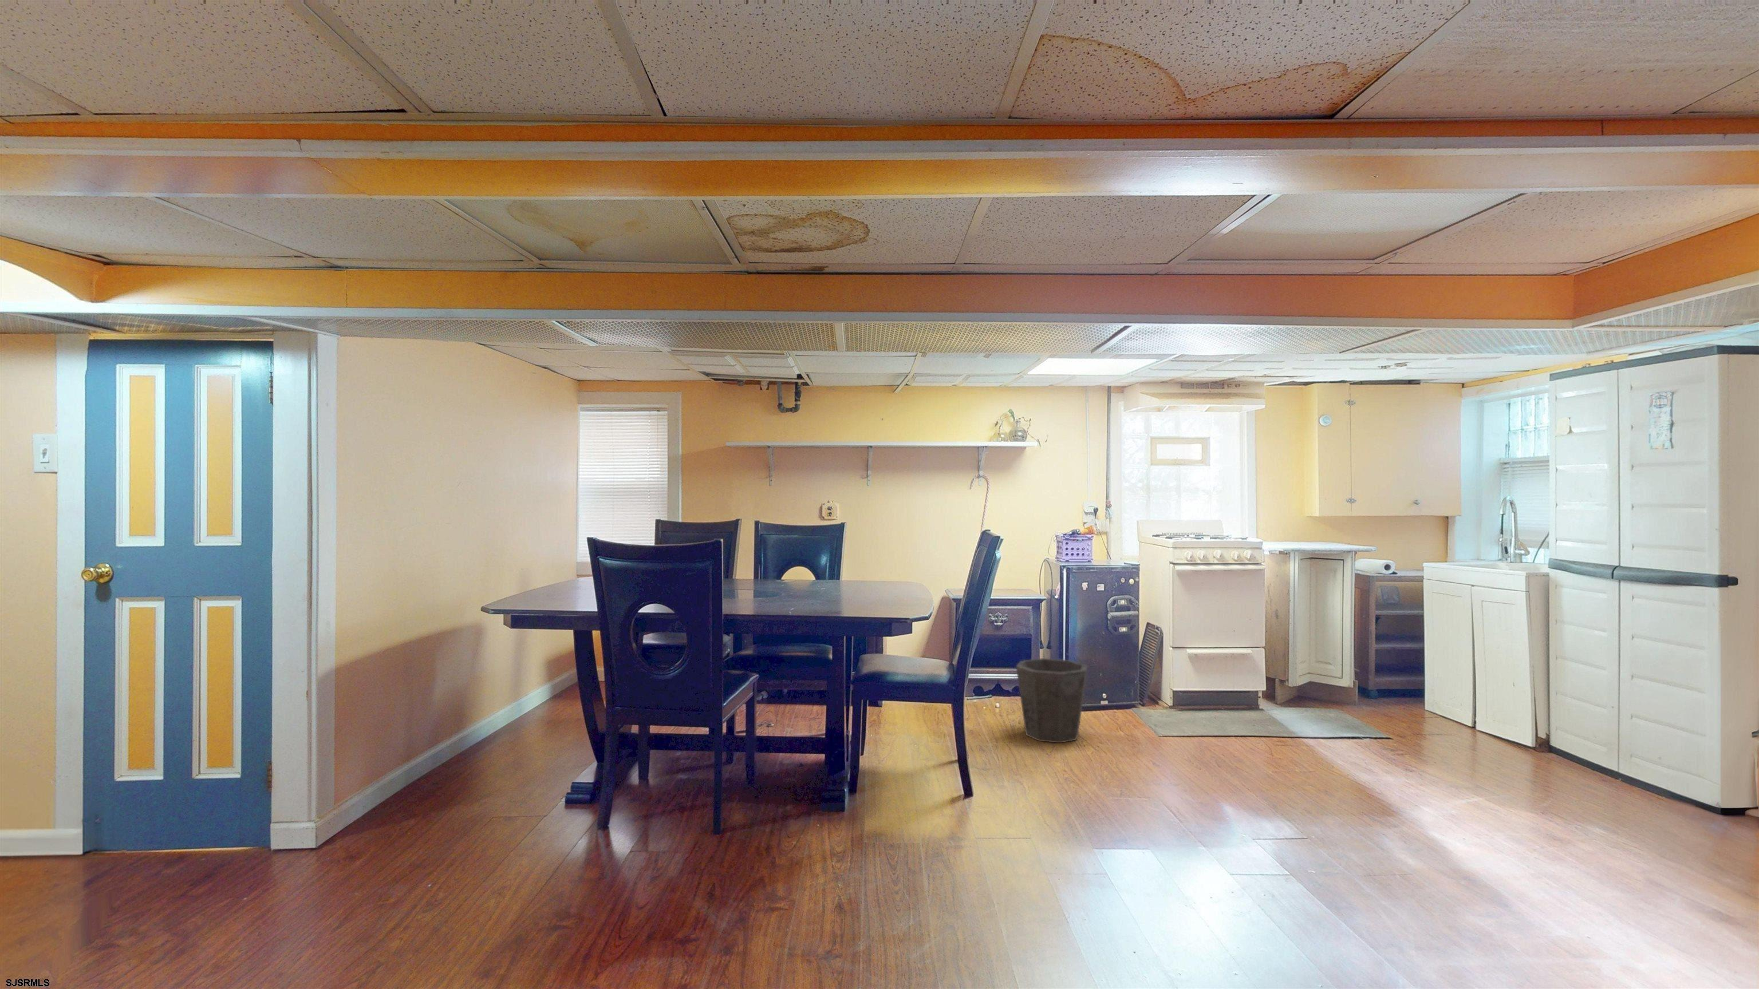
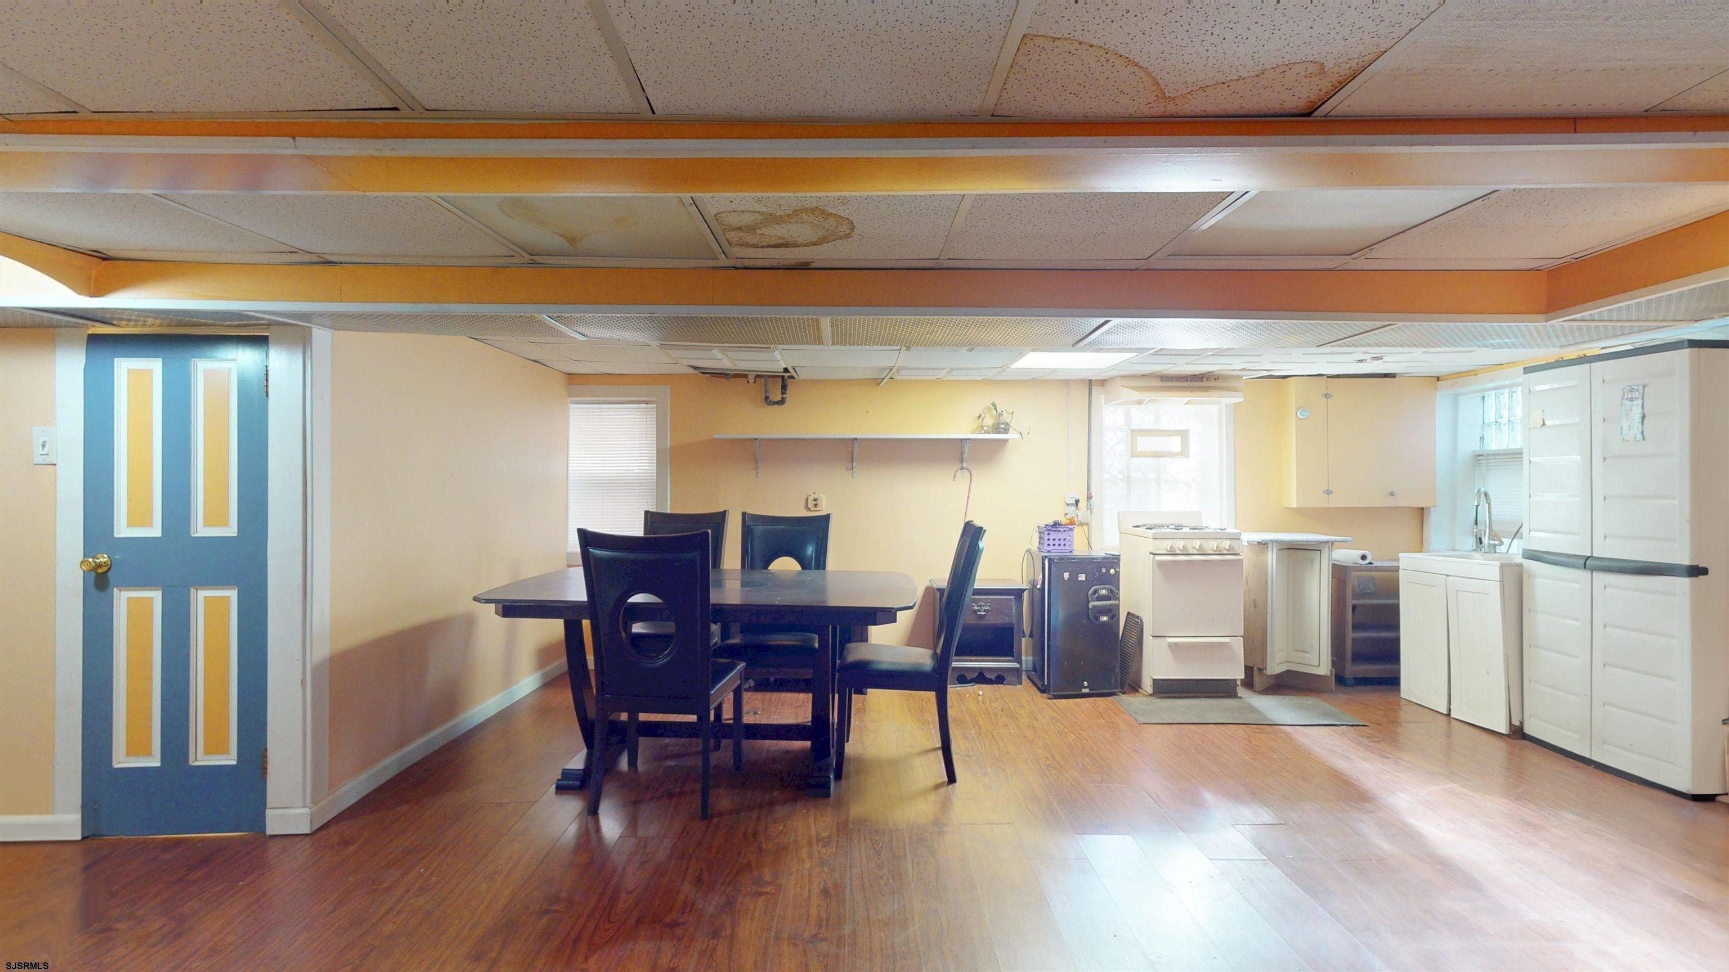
- waste bin (1052, 700)
